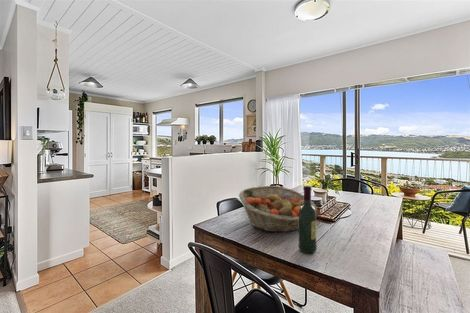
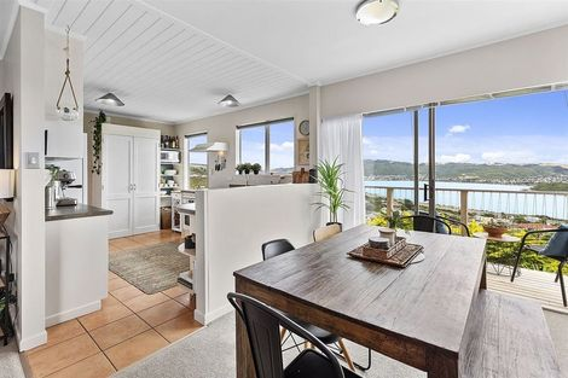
- wine bottle (307, 218)
- fruit basket (277, 206)
